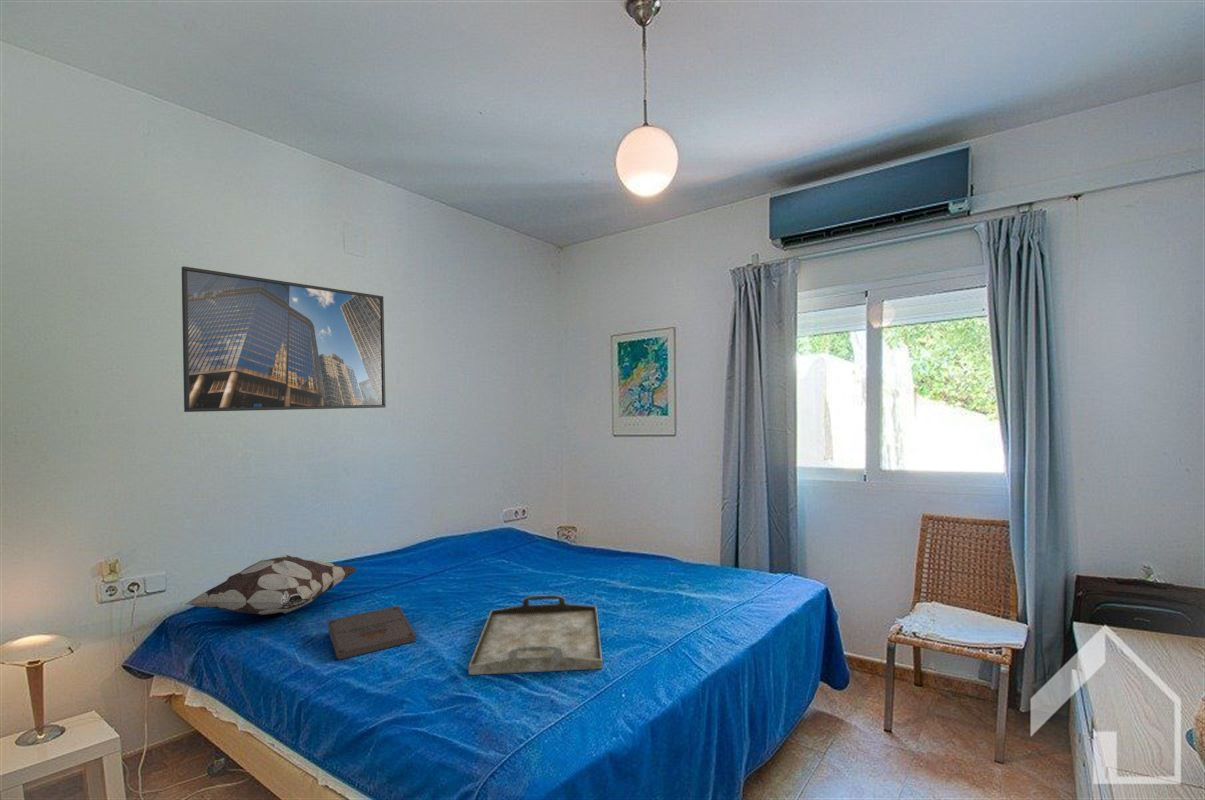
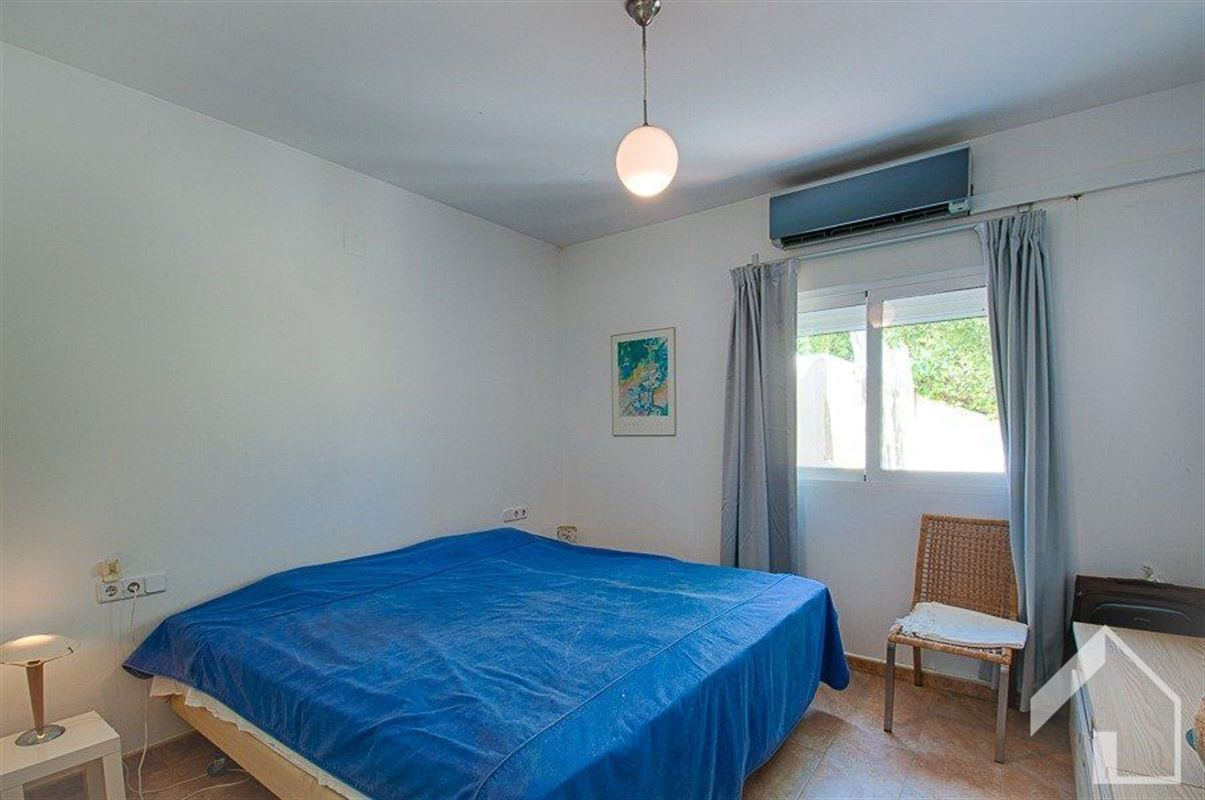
- pizza box (371, 630)
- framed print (296, 346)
- serving tray (540, 629)
- decorative pillow (279, 585)
